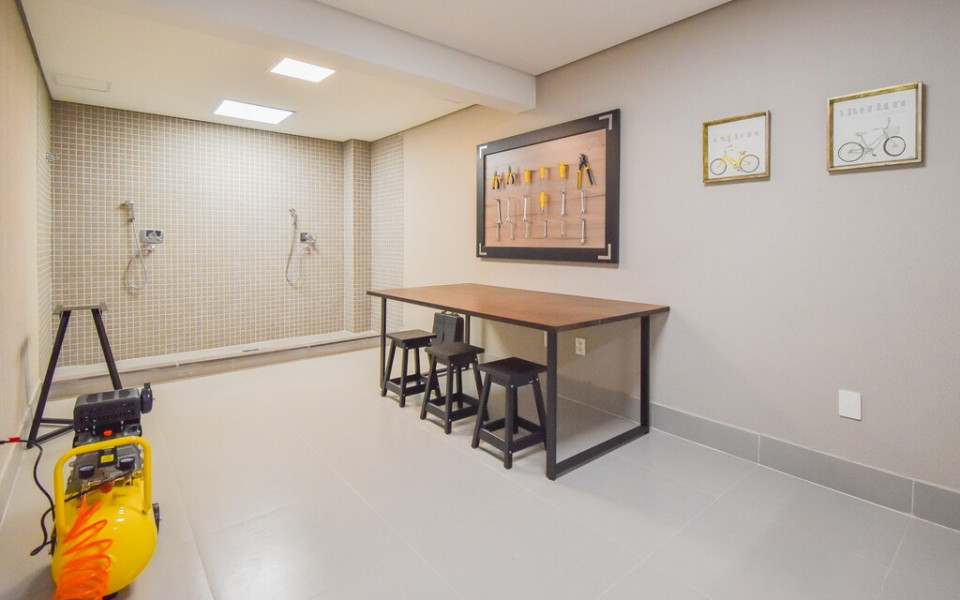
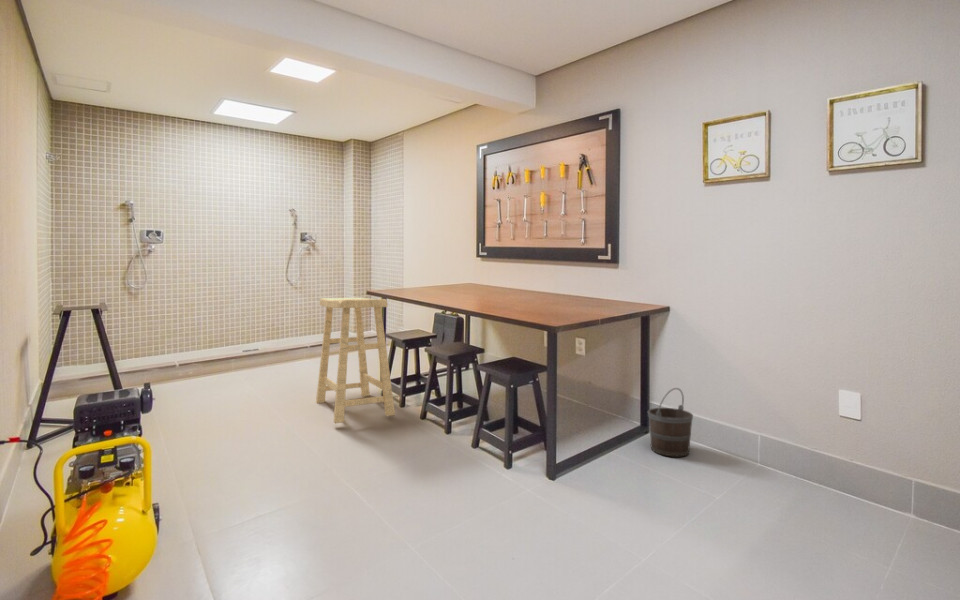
+ stool (350, 350)
+ bucket (670, 418)
